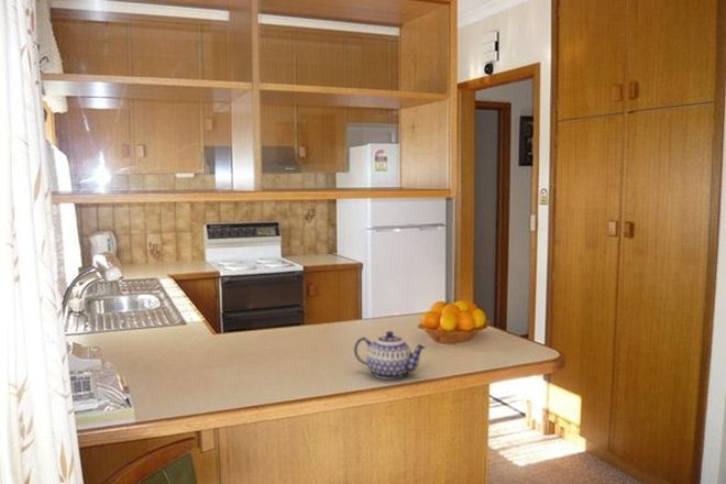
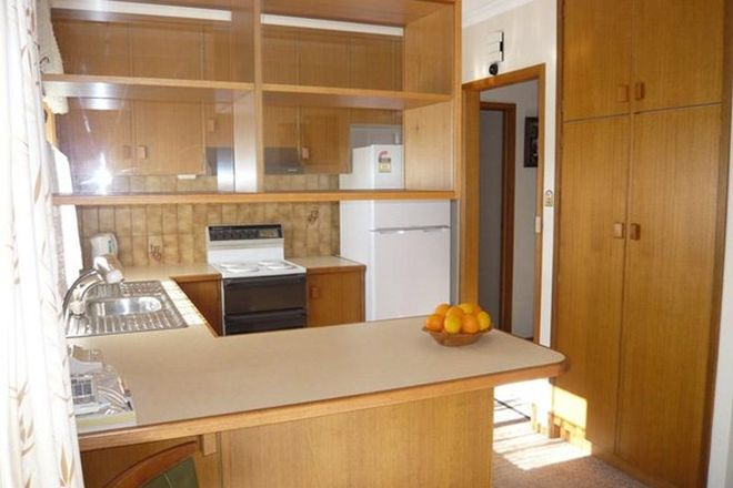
- teapot (389, 352)
